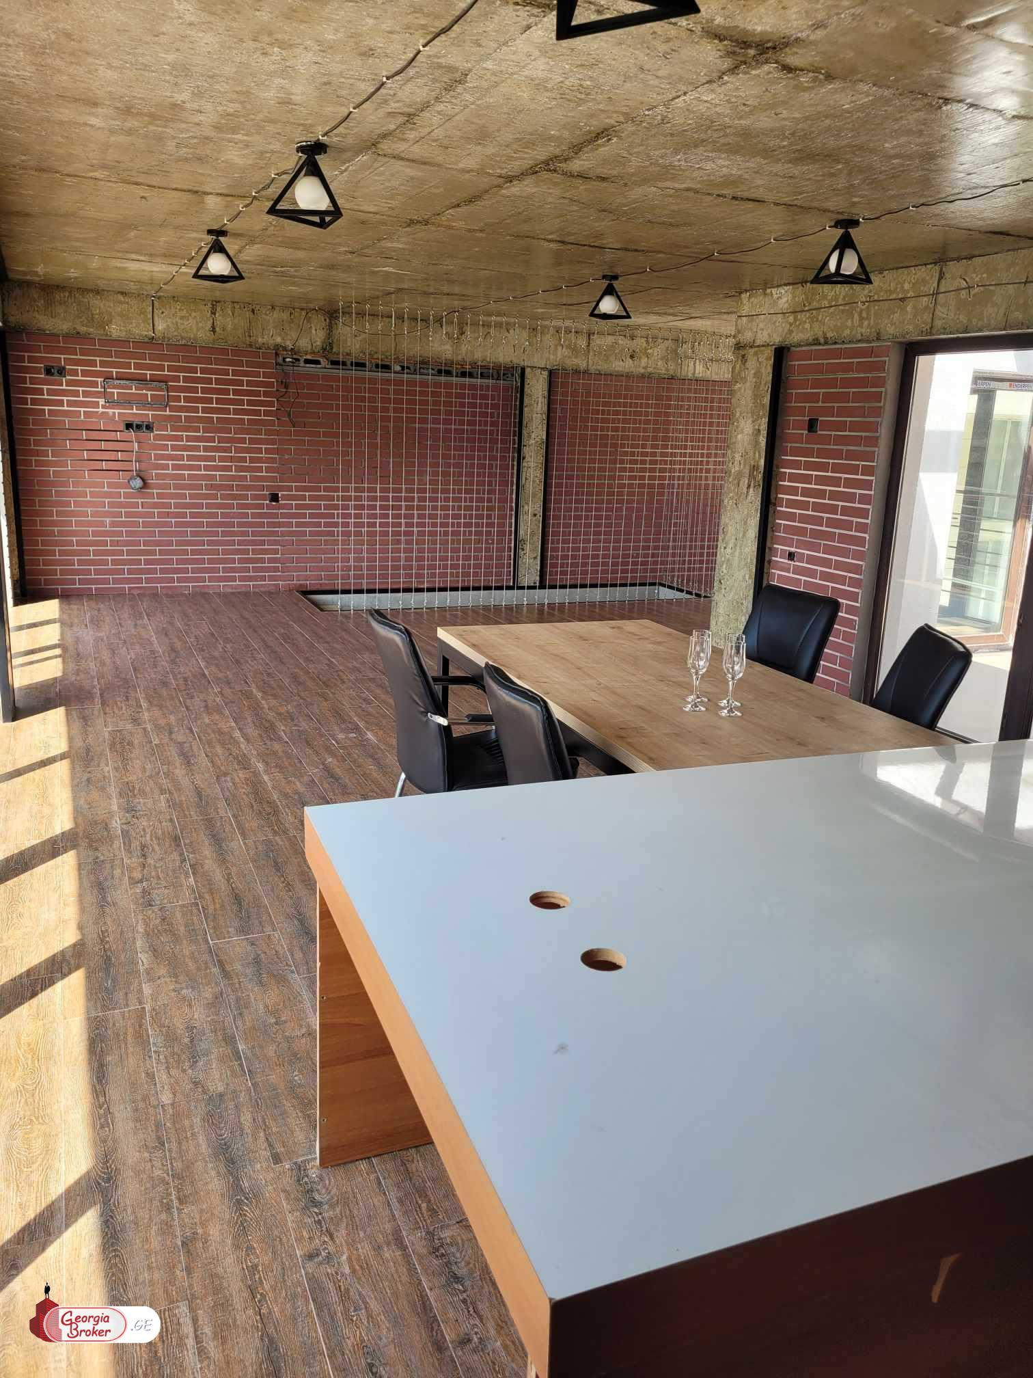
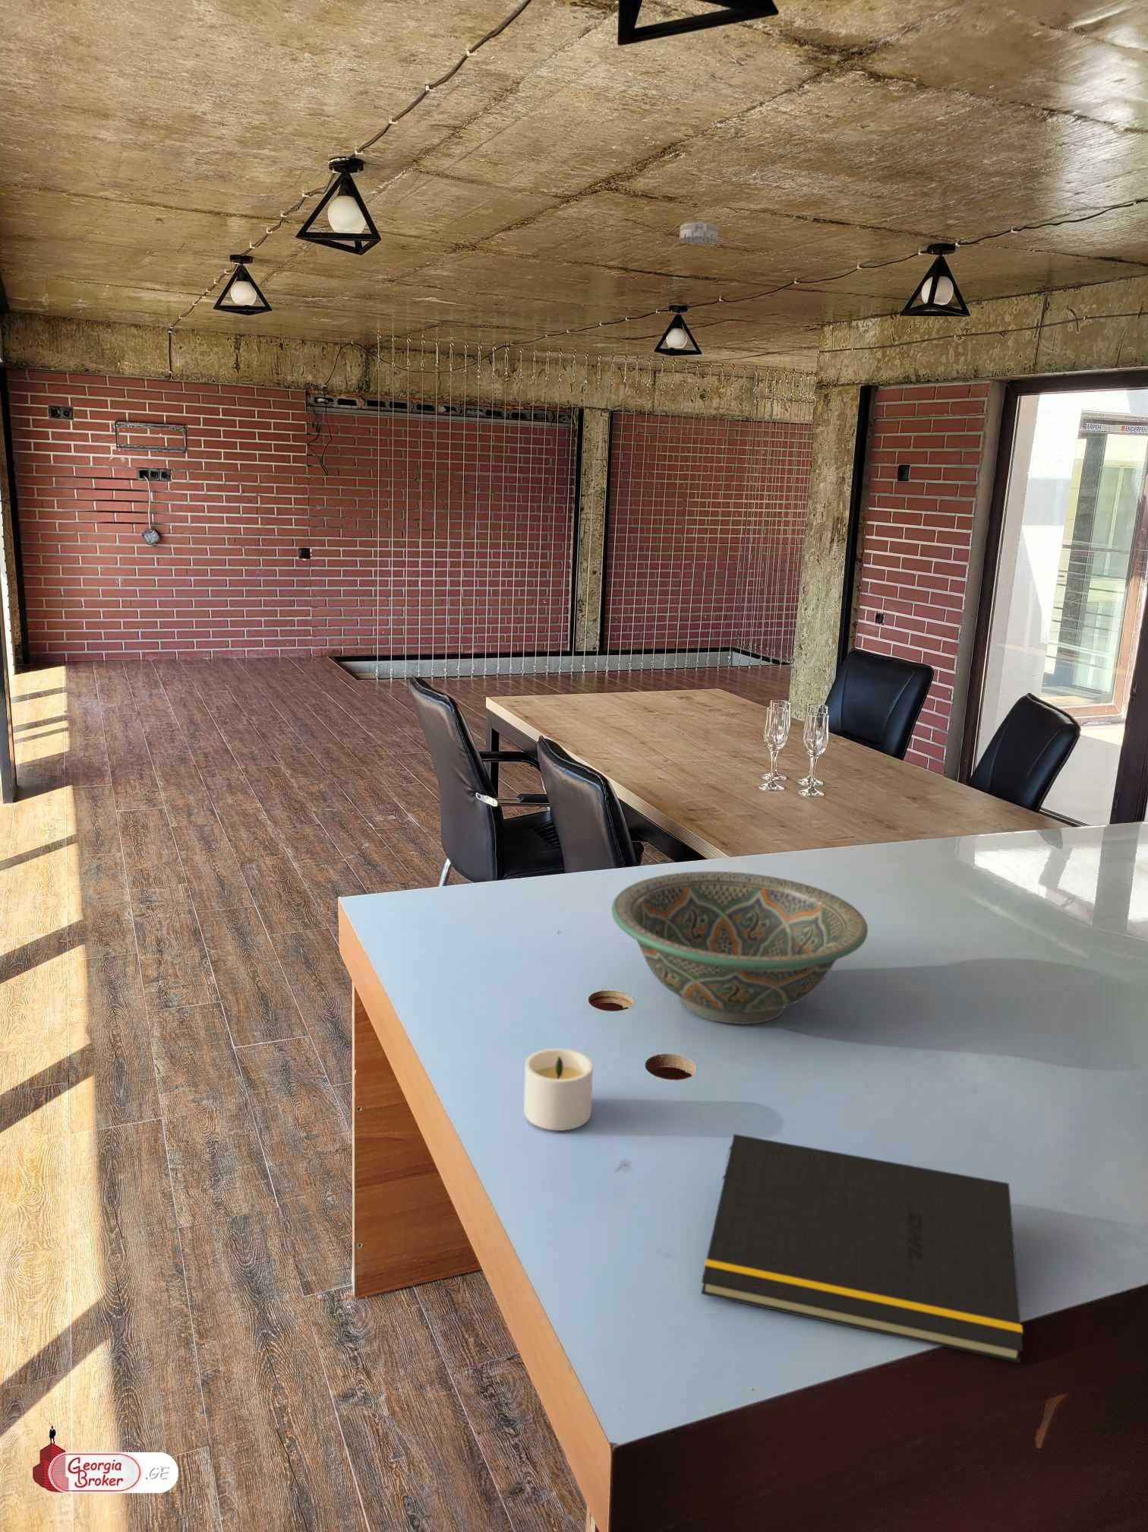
+ notepad (862, 1235)
+ smoke detector (698, 233)
+ candle (552, 1094)
+ decorative bowl (734, 957)
